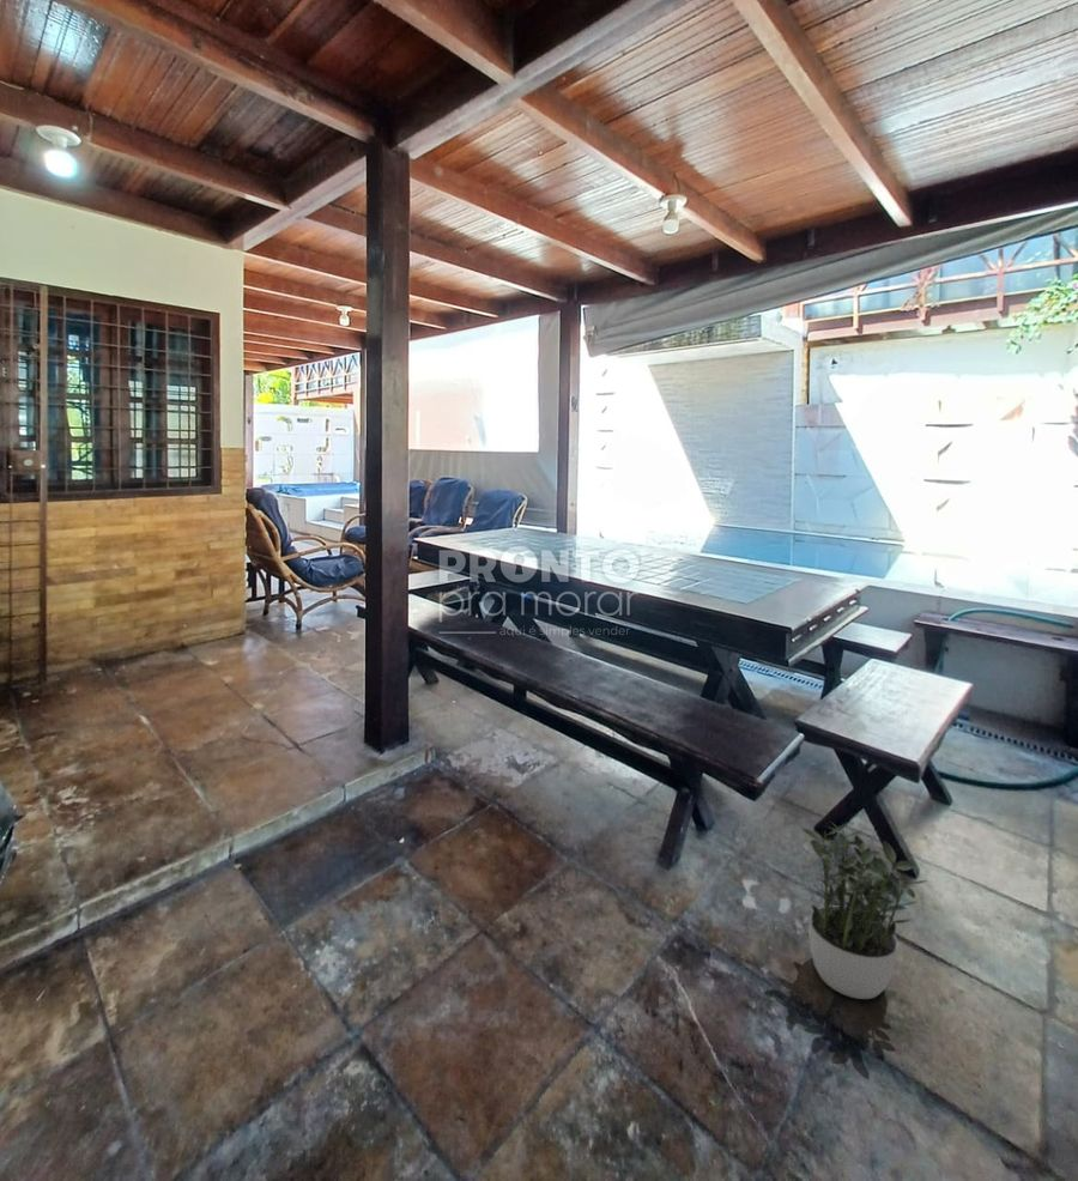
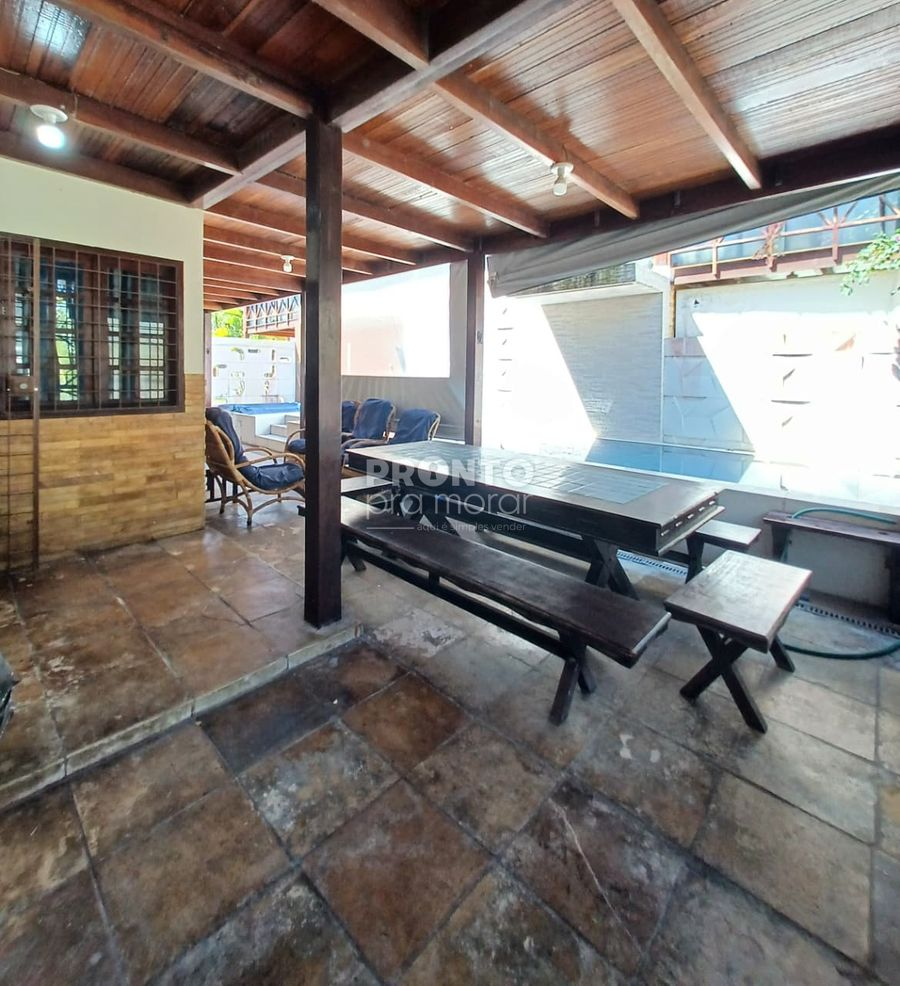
- potted plant (856, 902)
